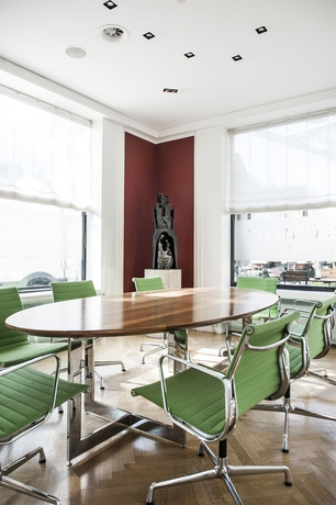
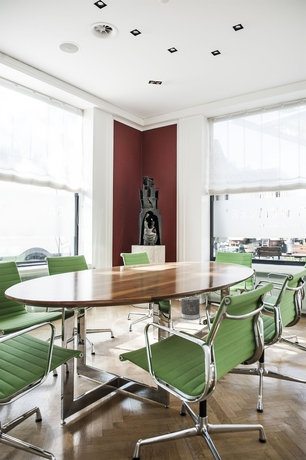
+ wastebasket (190, 307)
